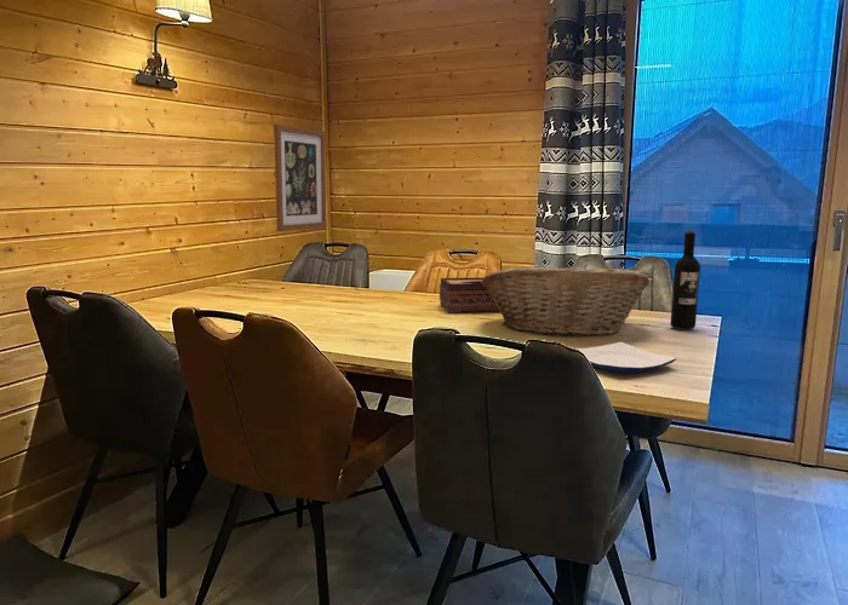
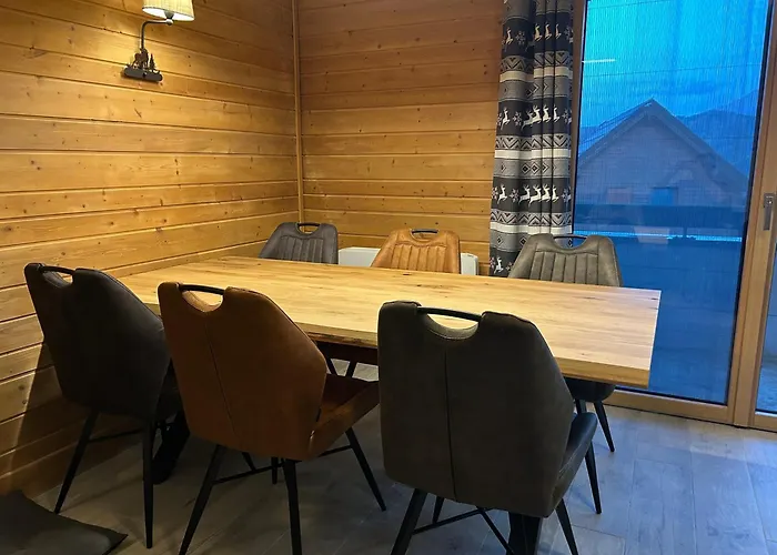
- plate (619, 358)
- tissue box (477, 294)
- wall art (302, 179)
- fruit basket (562, 294)
- wine bottle (686, 280)
